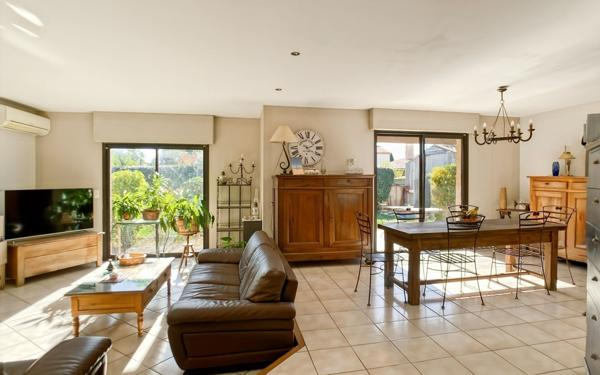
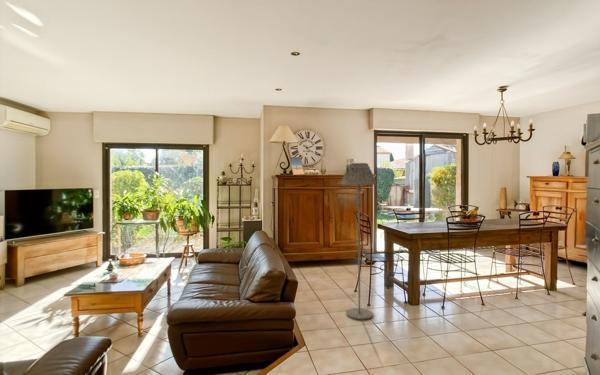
+ floor lamp (359, 238)
